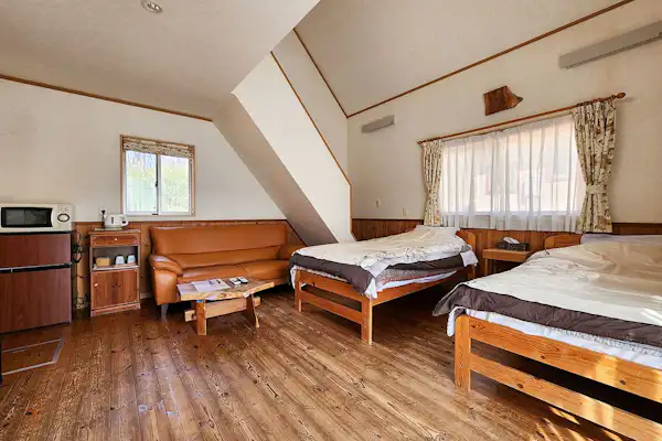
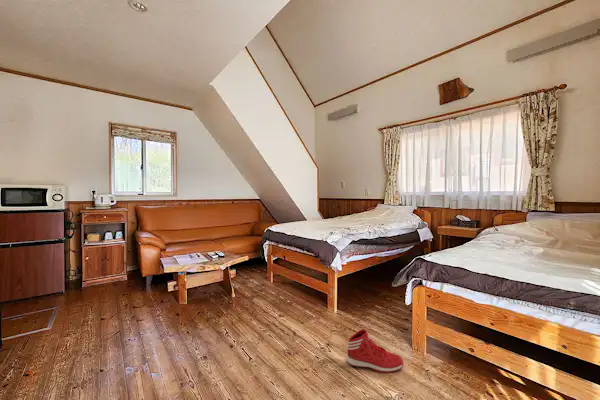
+ sneaker (374, 348)
